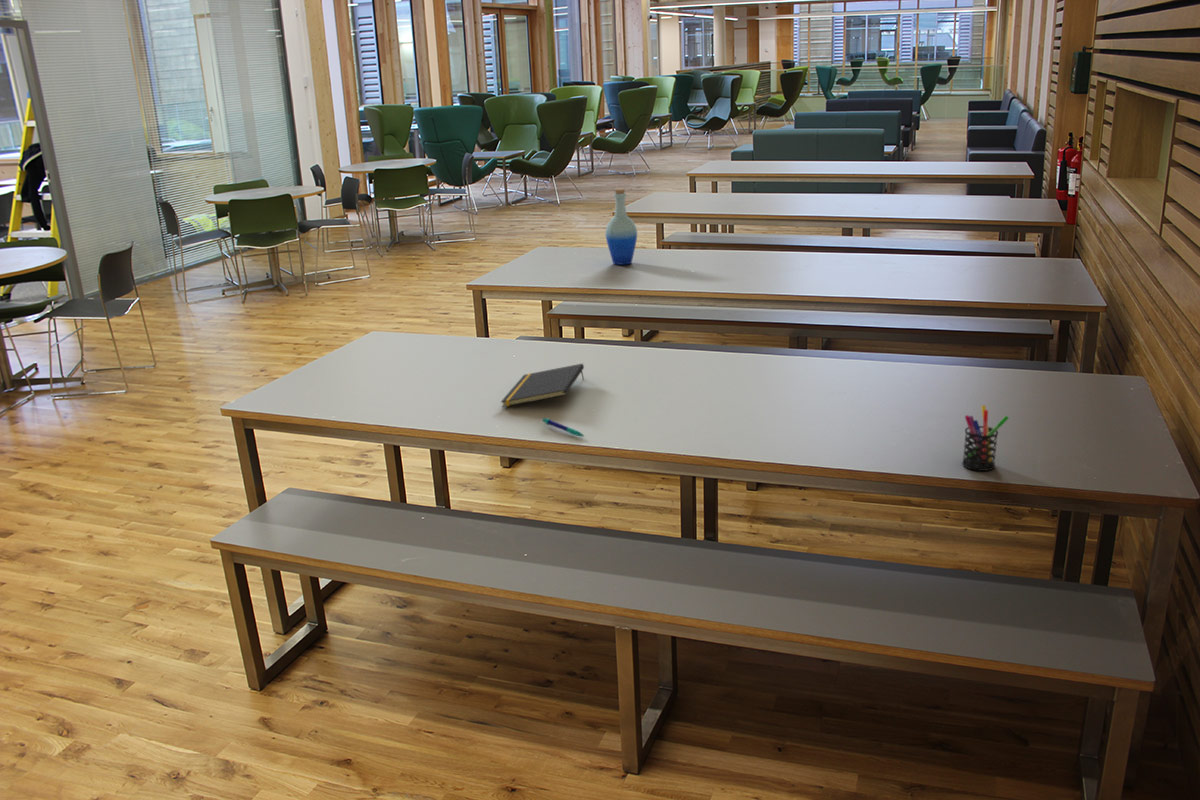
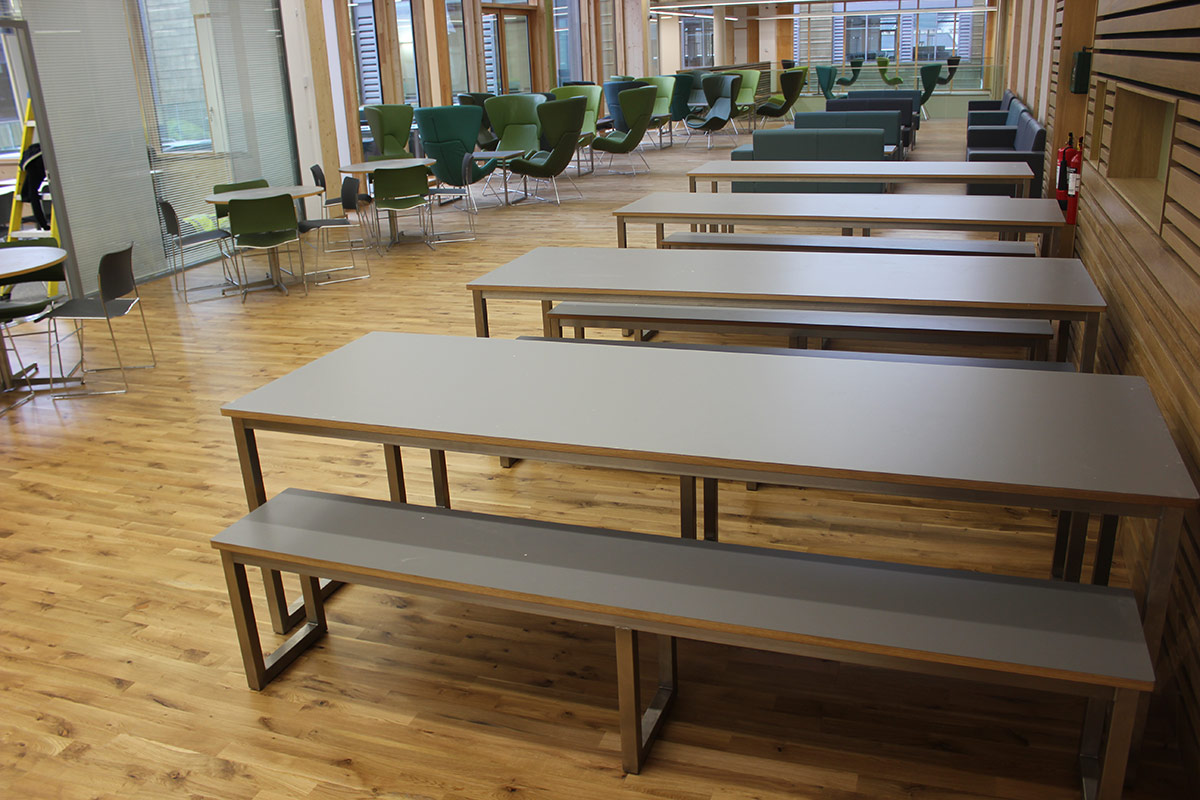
- bottle (621, 226)
- notepad (543, 384)
- pen (563, 427)
- pen holder (985, 436)
